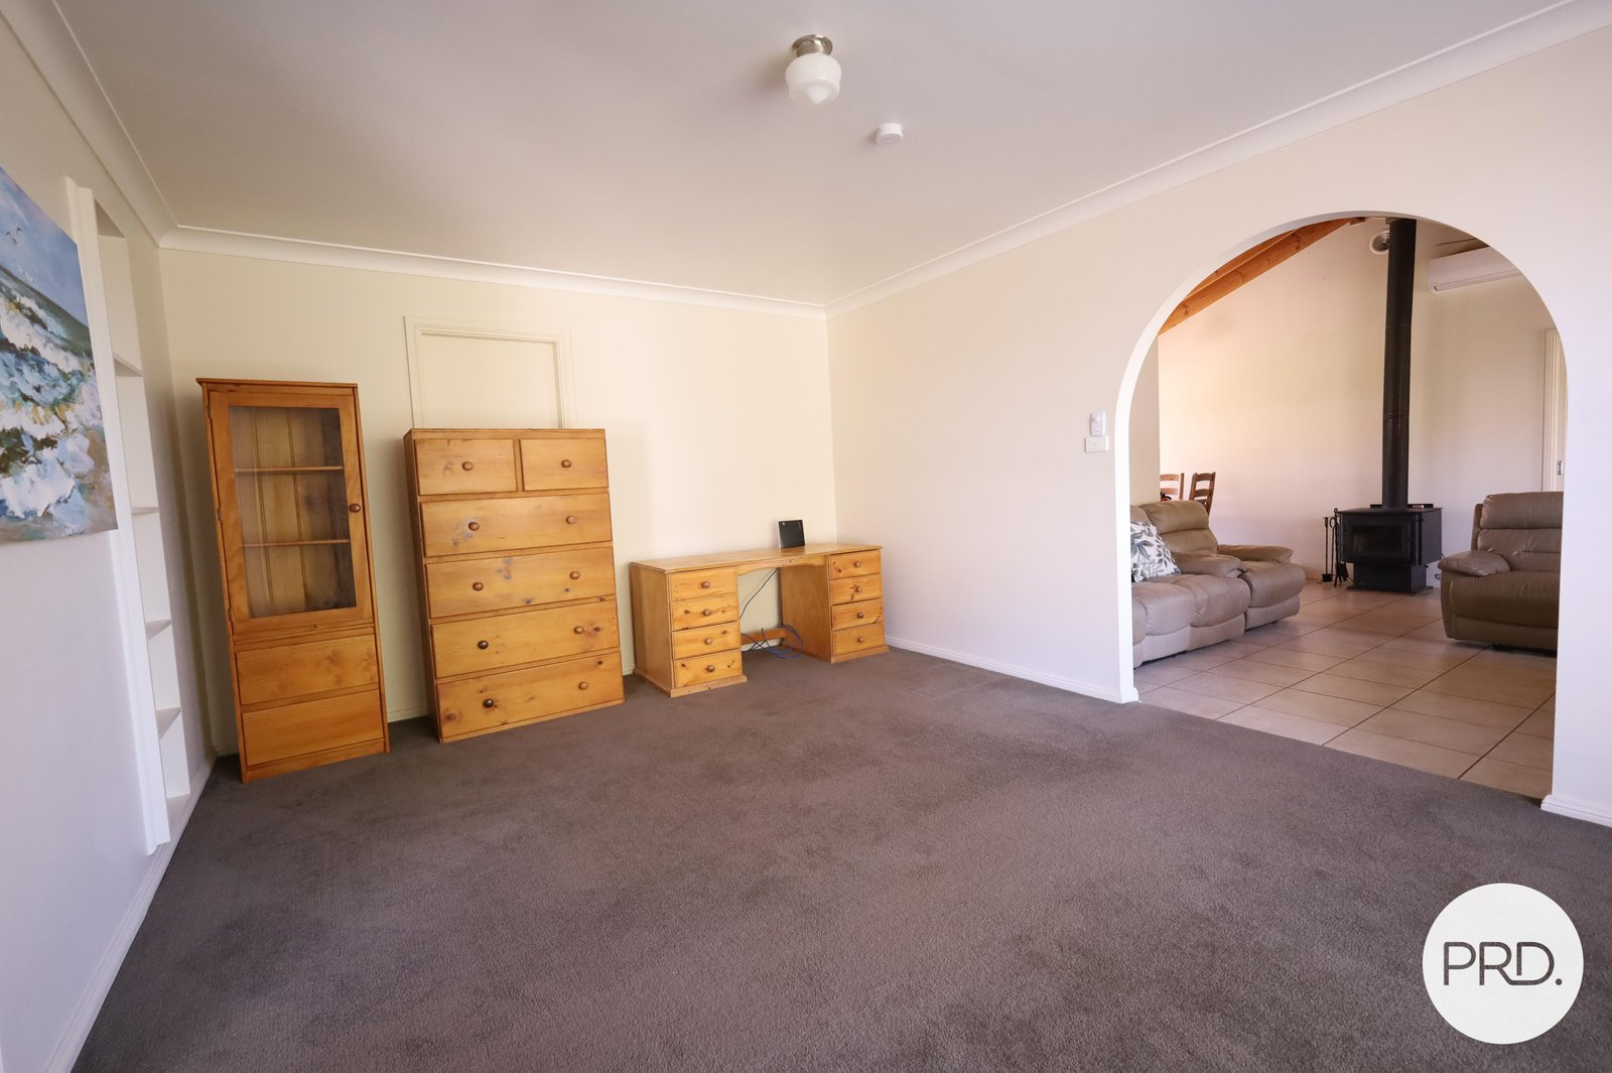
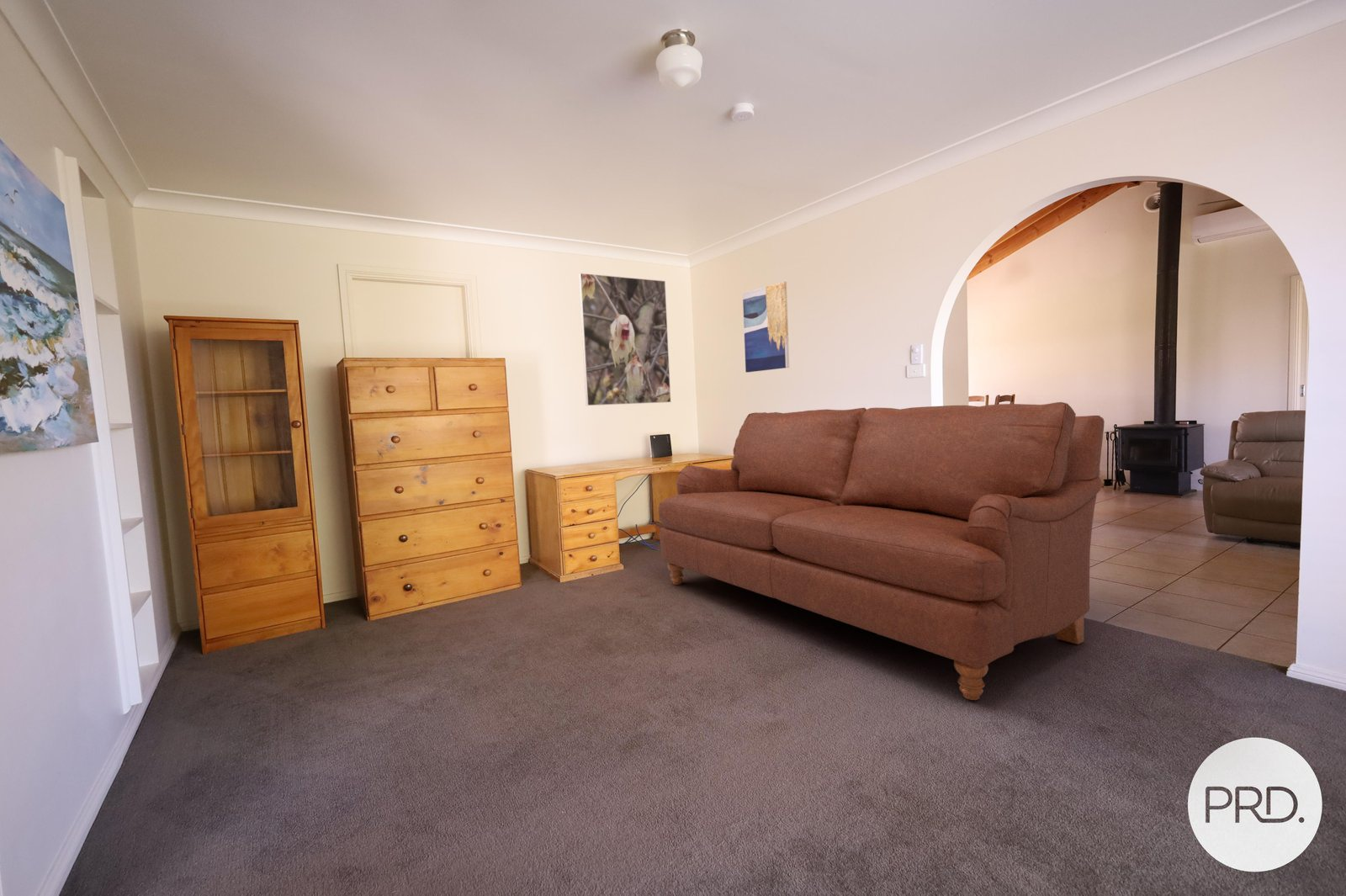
+ sofa (845, 507)
+ wall art (765, 329)
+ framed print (627, 341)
